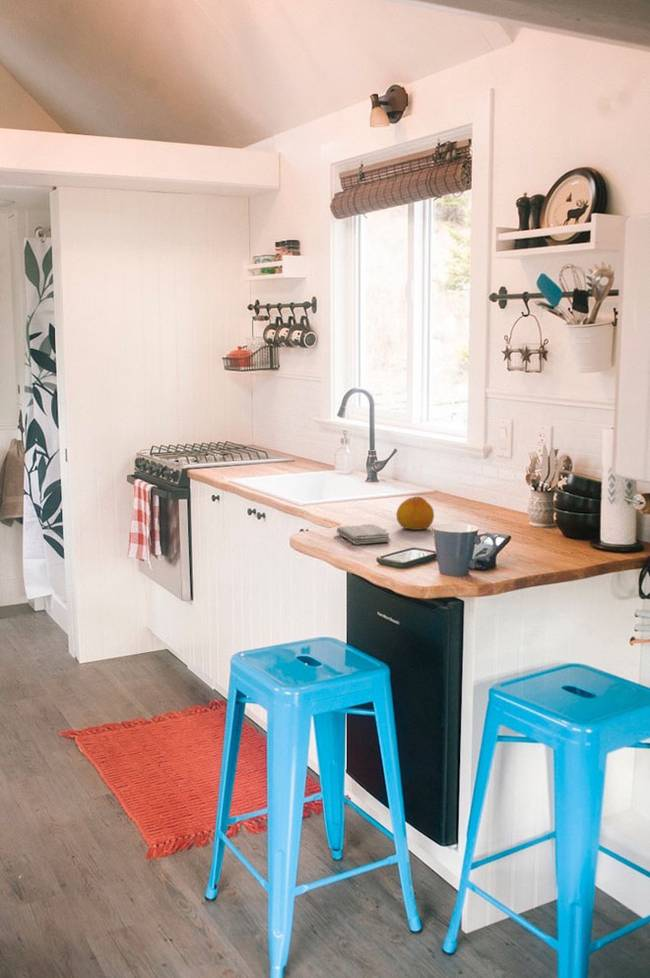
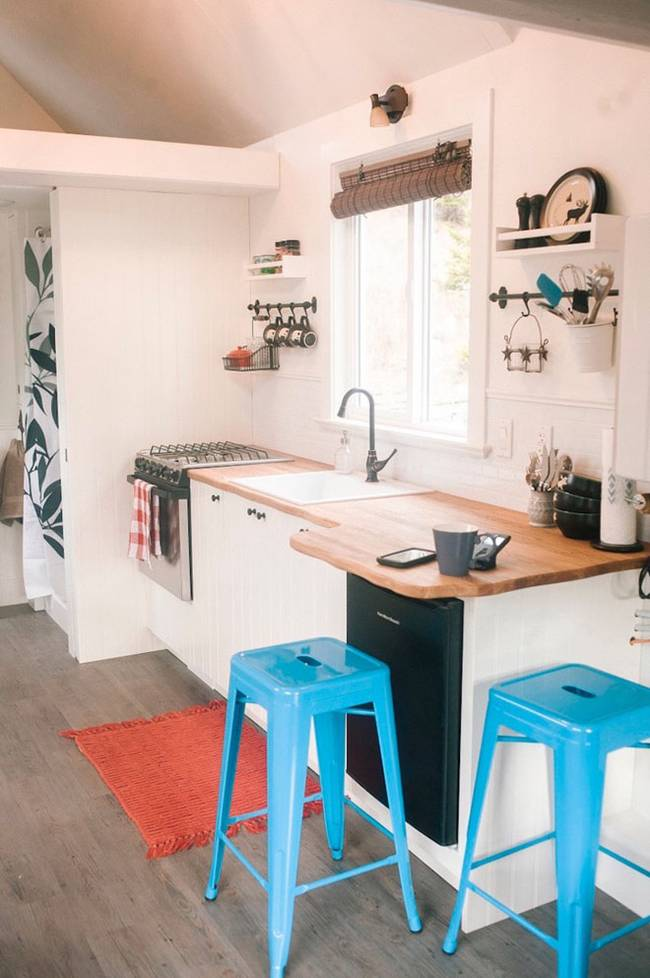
- washcloth (363, 533)
- fruit (415, 512)
